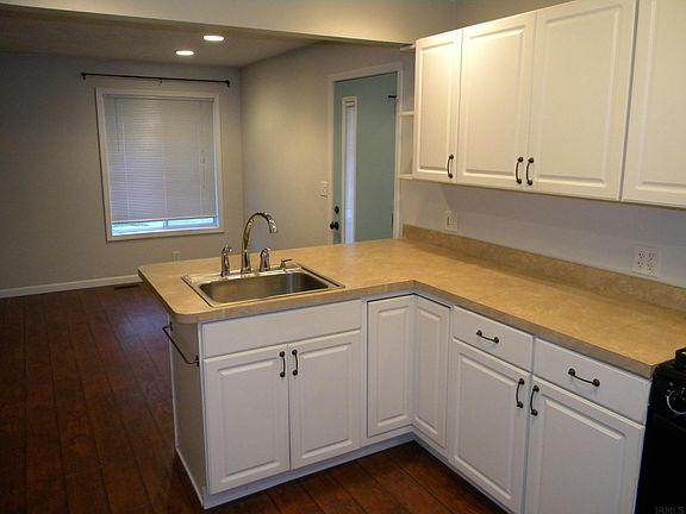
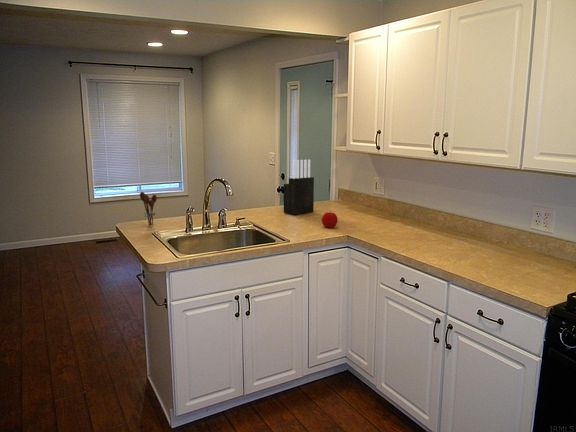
+ utensil holder (148, 208)
+ fruit (329, 218)
+ knife block (297, 186)
